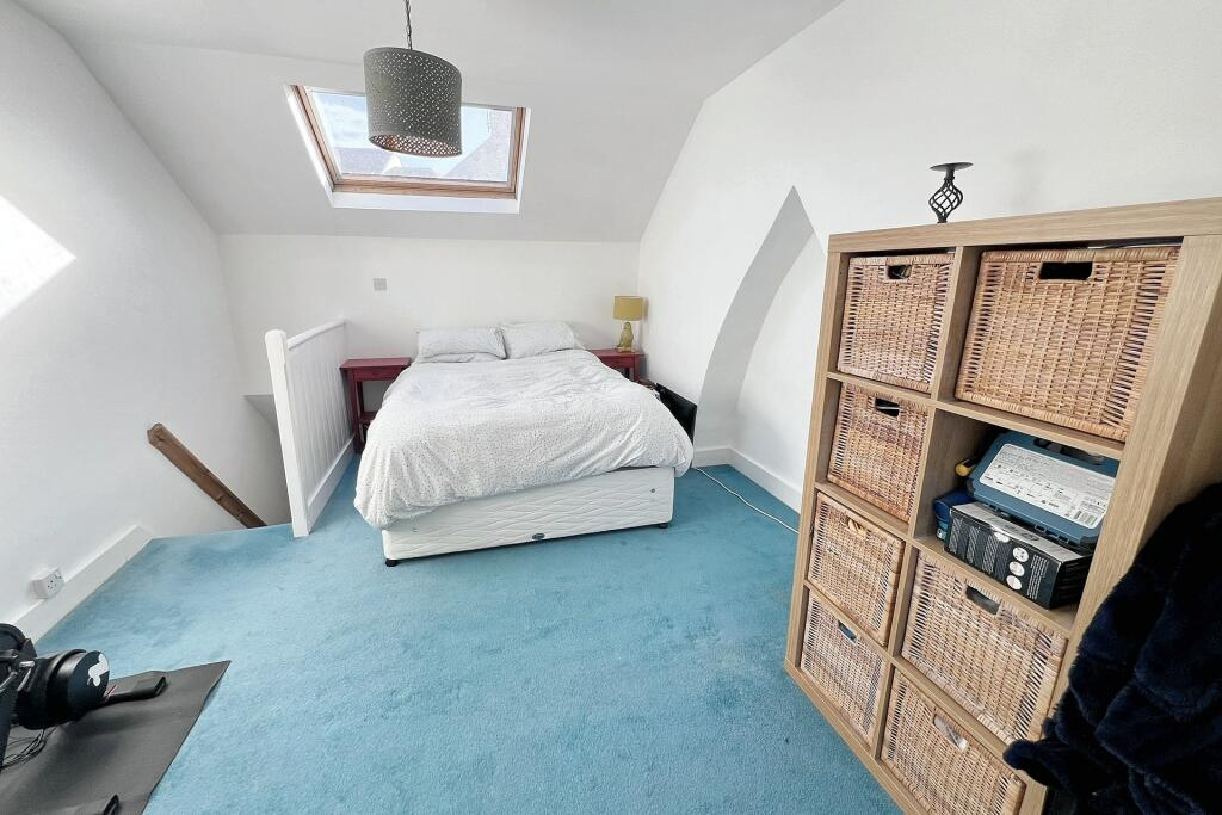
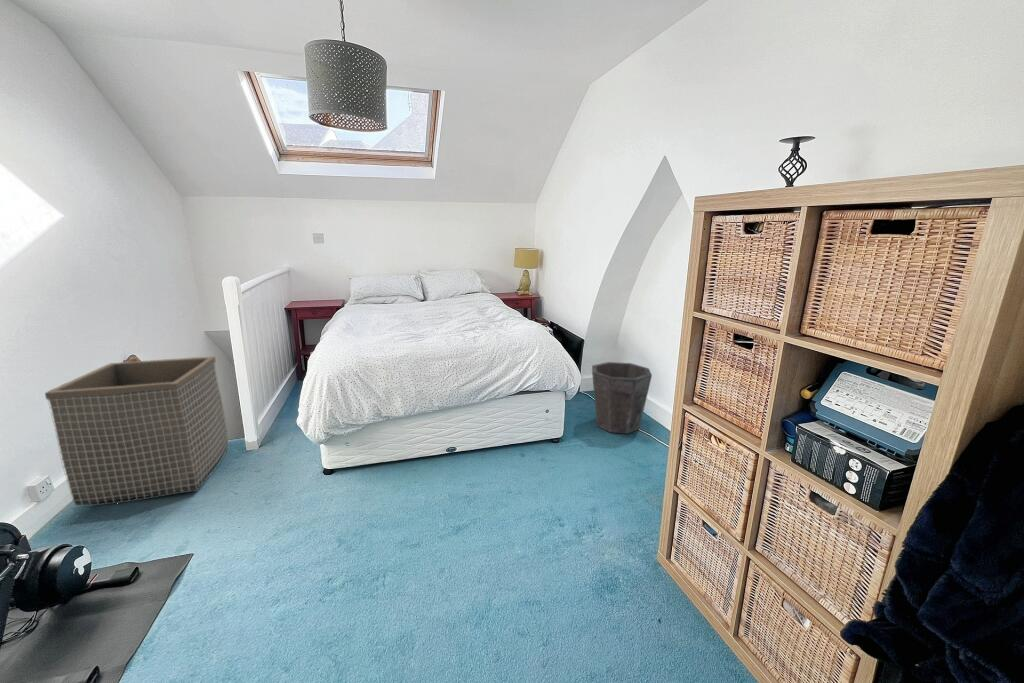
+ waste bin (619, 397)
+ laundry basket (152, 424)
